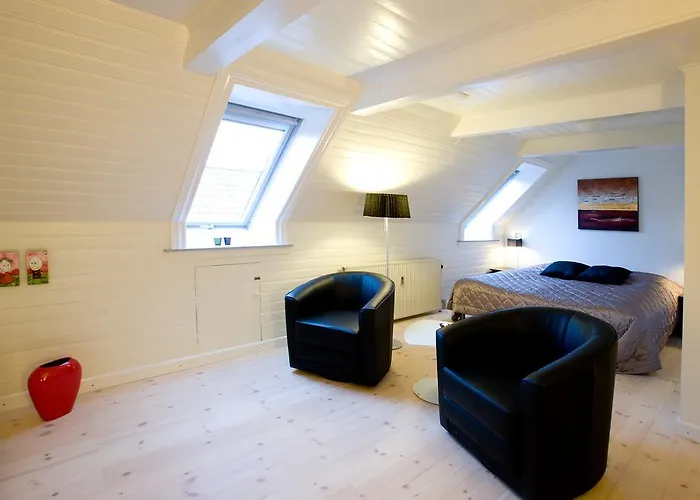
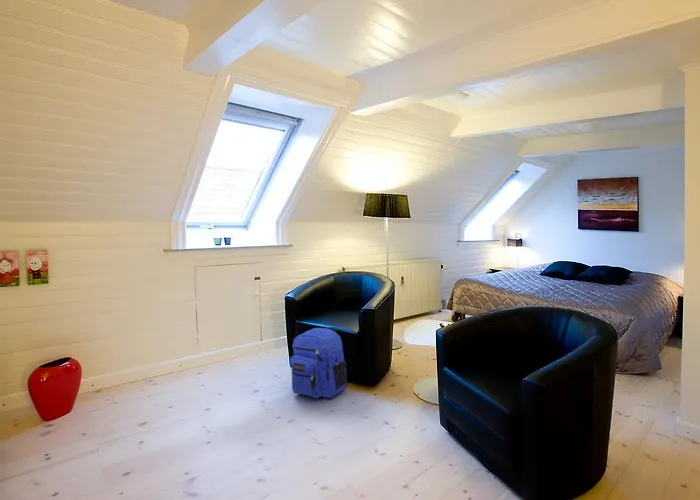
+ backpack (317, 361)
